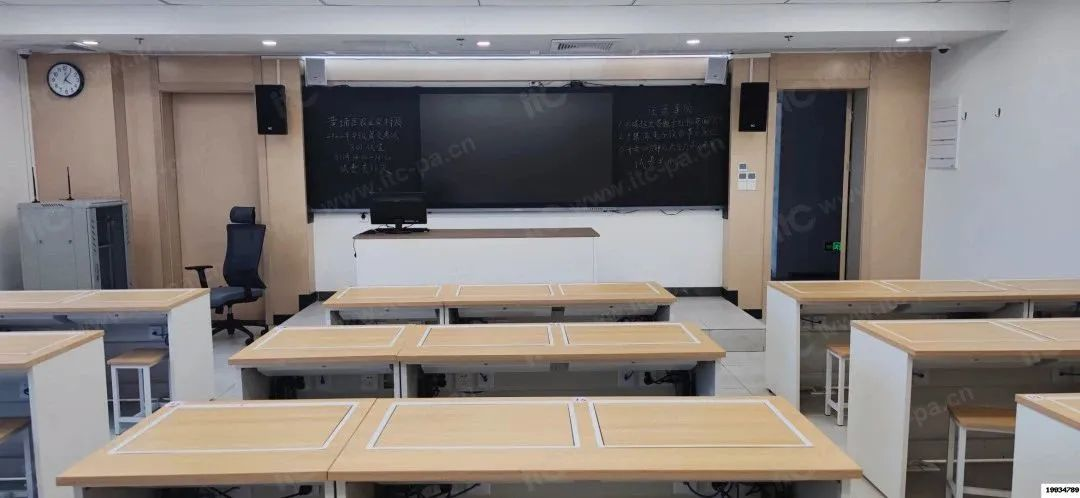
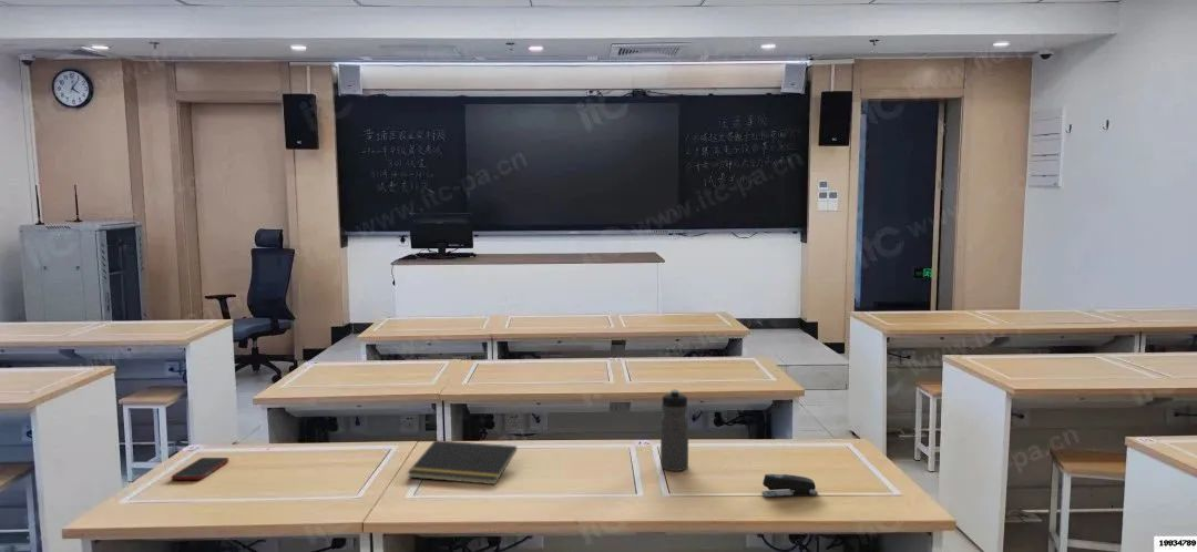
+ stapler (789, 483)
+ notepad (463, 461)
+ water bottle (674, 428)
+ cell phone (201, 468)
